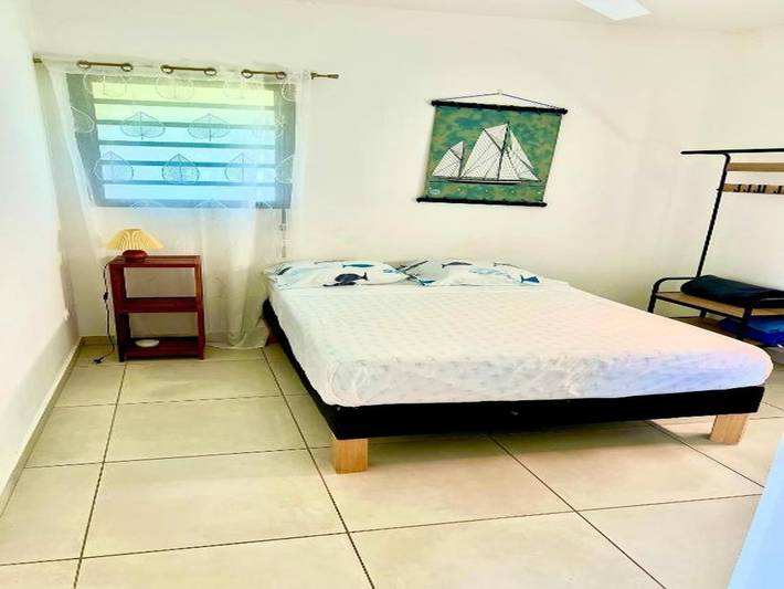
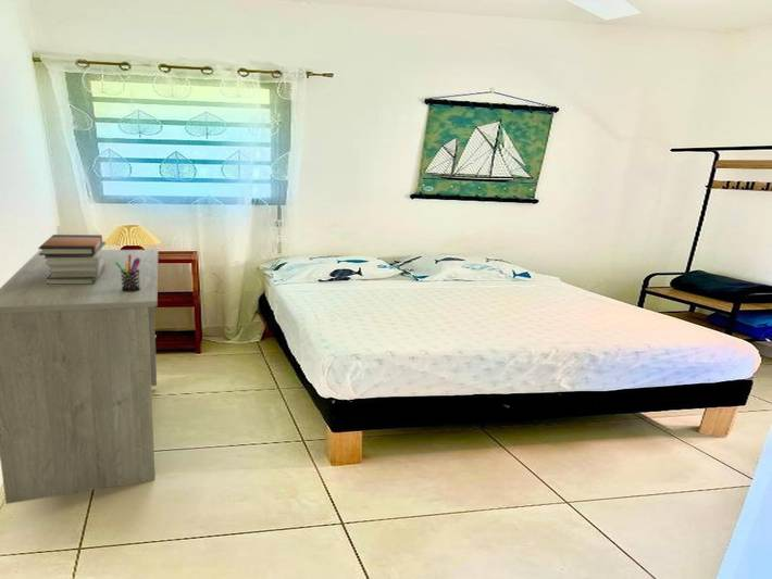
+ book stack (75, 257)
+ pen holder (127, 272)
+ desk (96, 355)
